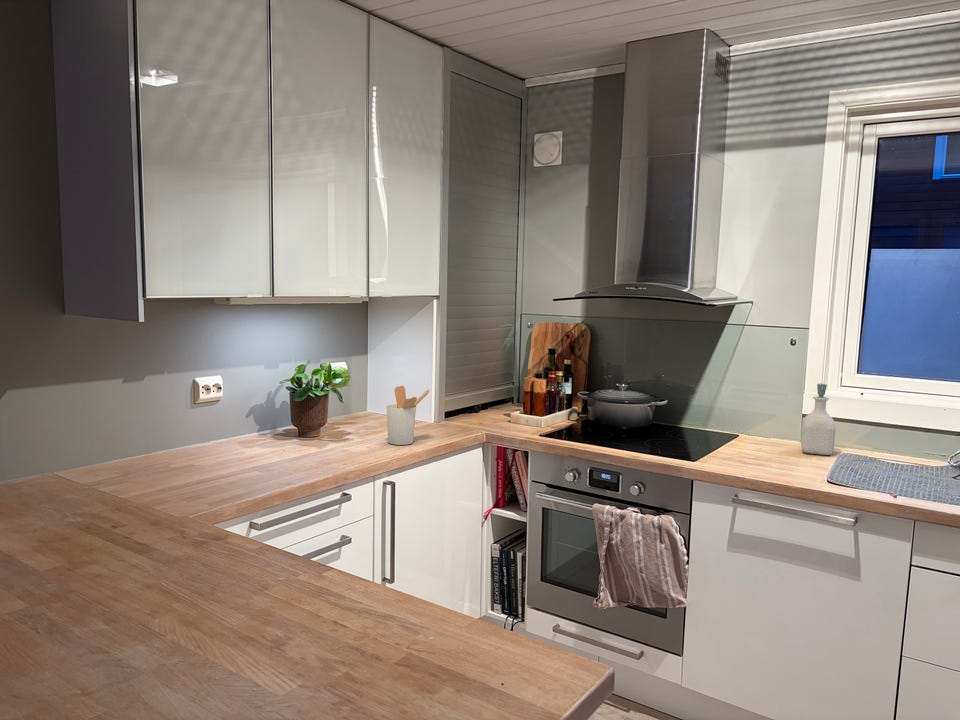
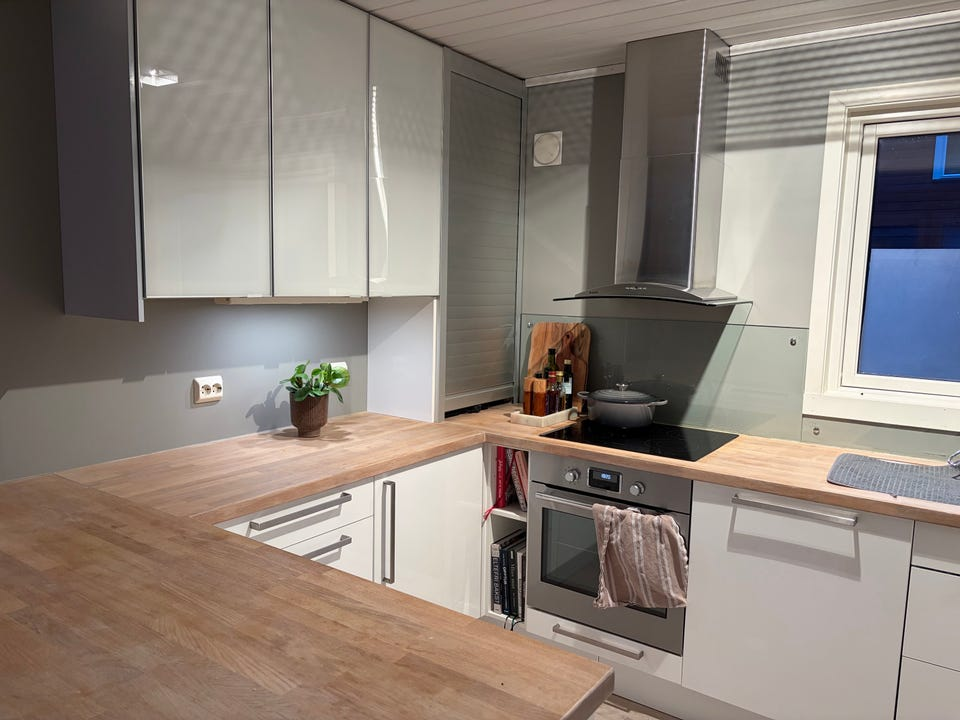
- soap bottle (819, 418)
- utensil holder (409, 415)
